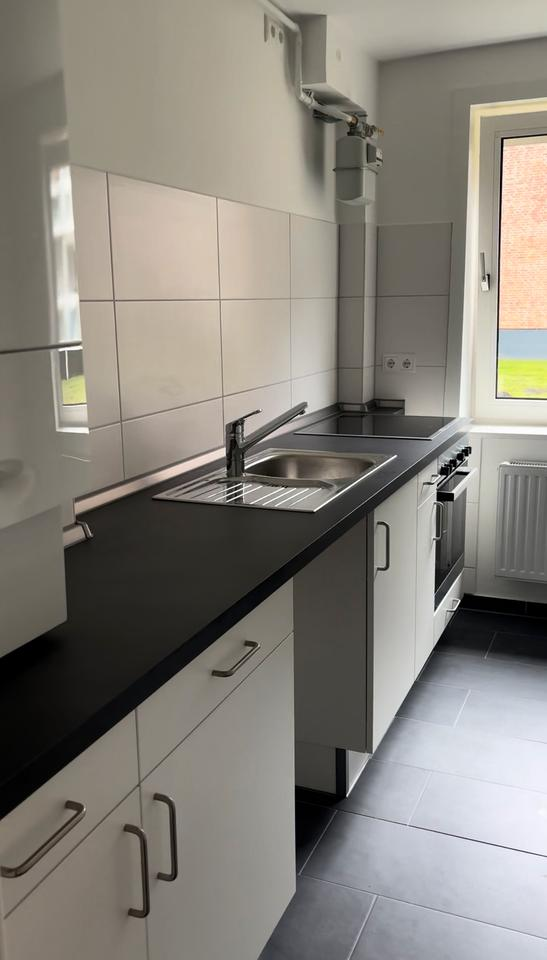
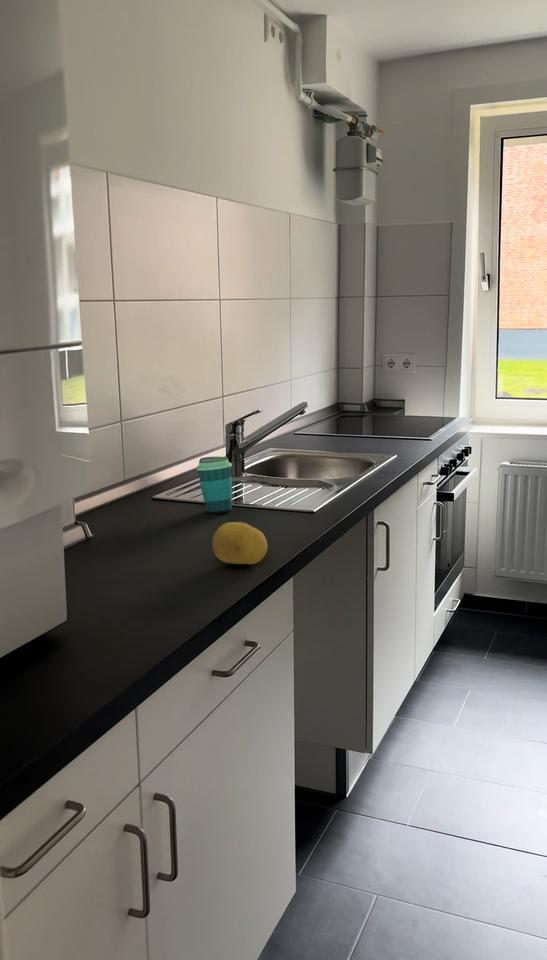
+ cup (214, 484)
+ fruit (239, 543)
